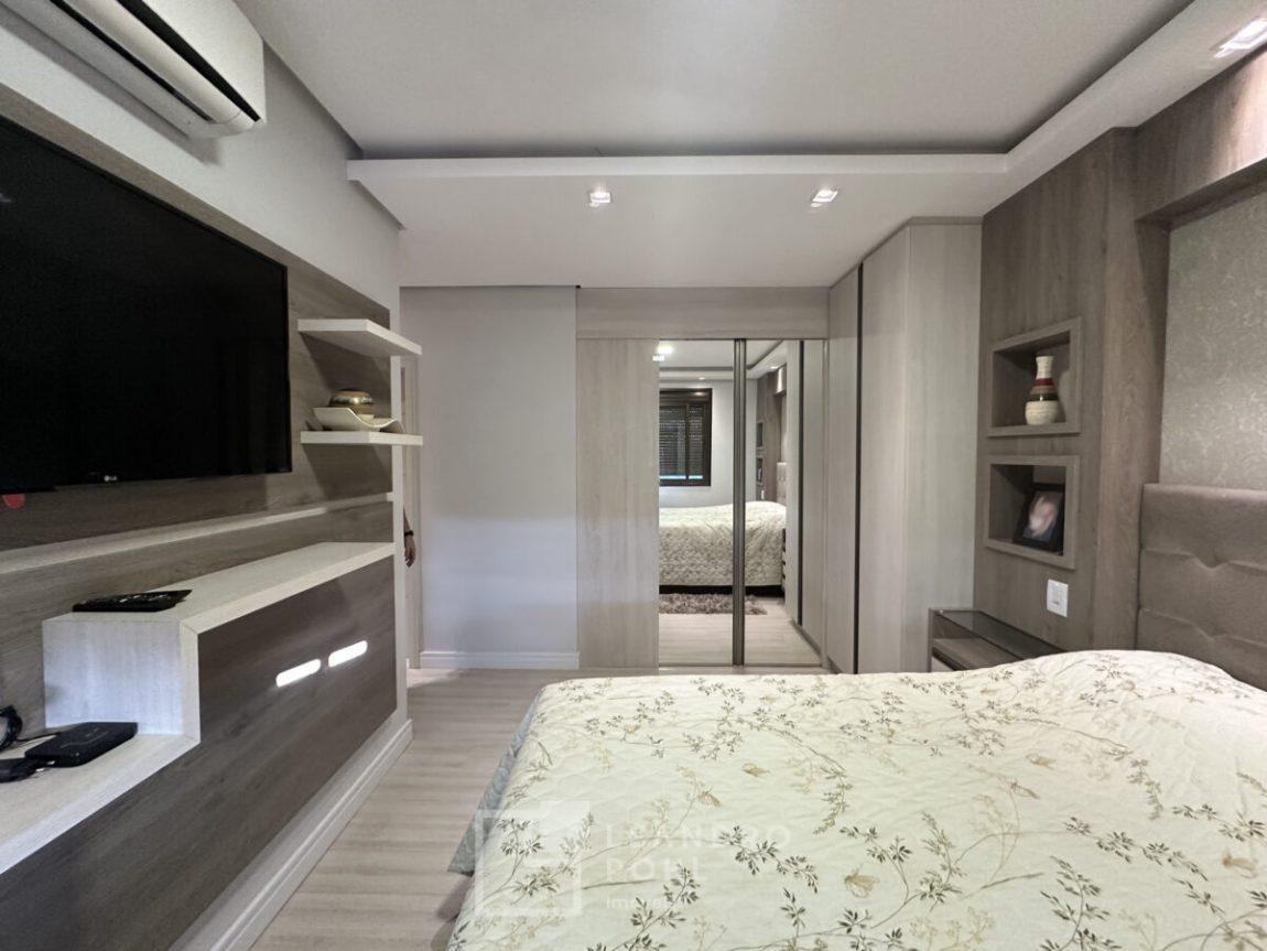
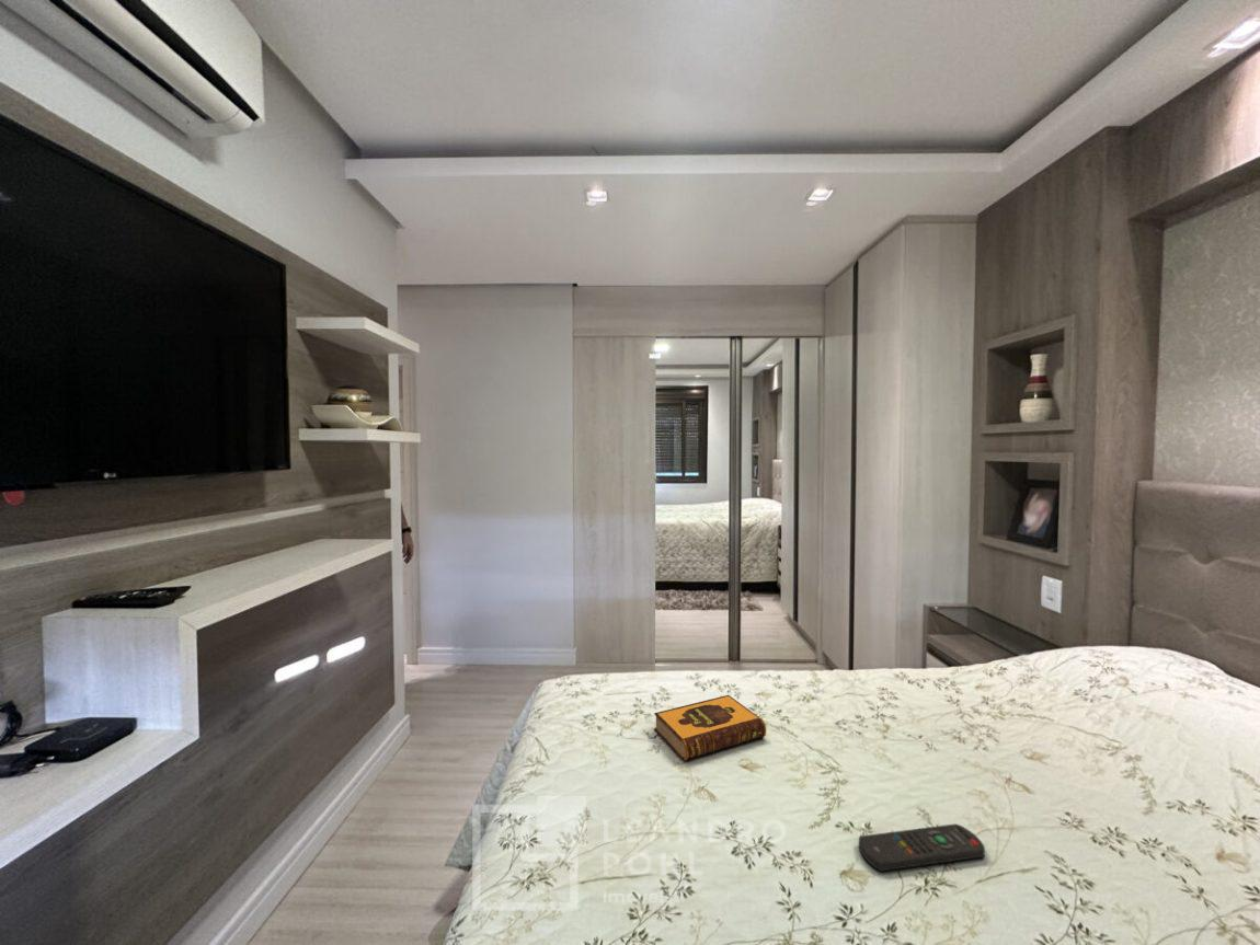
+ remote control (920, 845)
+ hardback book (709, 726)
